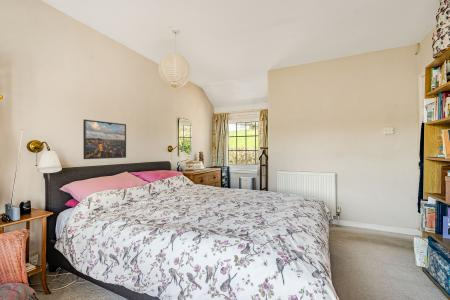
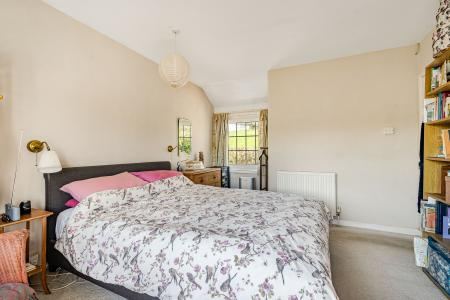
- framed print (106, 140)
